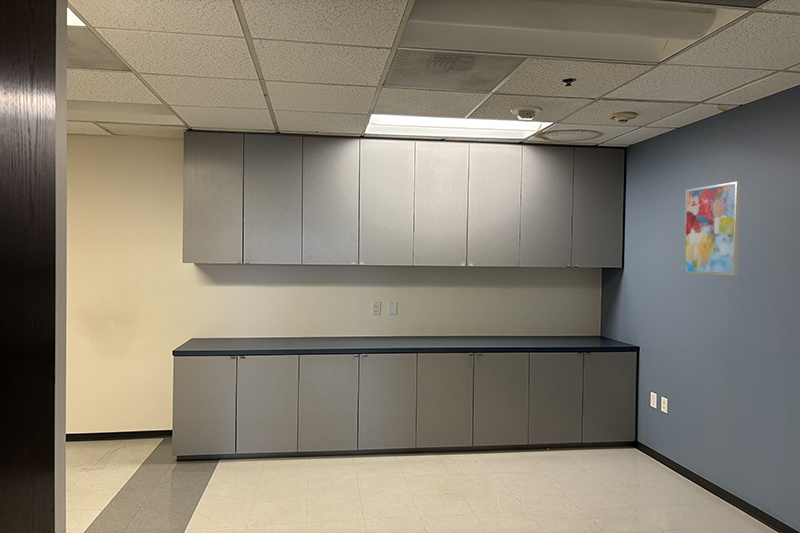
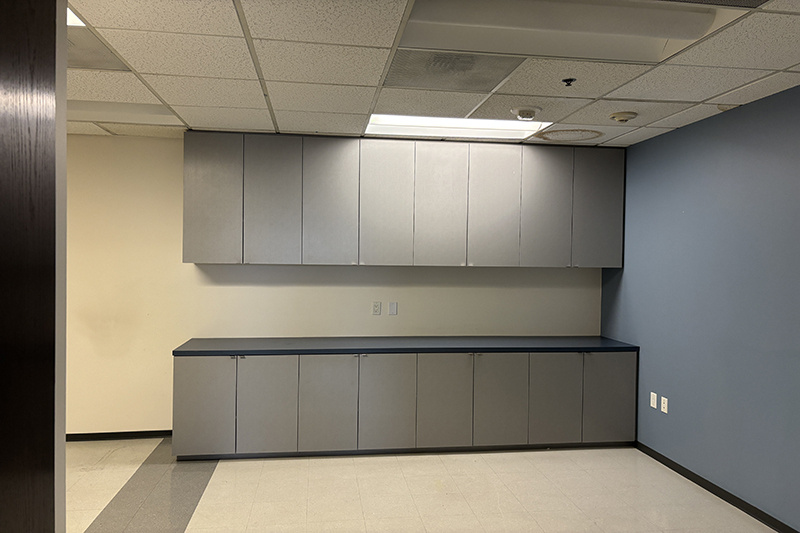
- wall art (710, 230)
